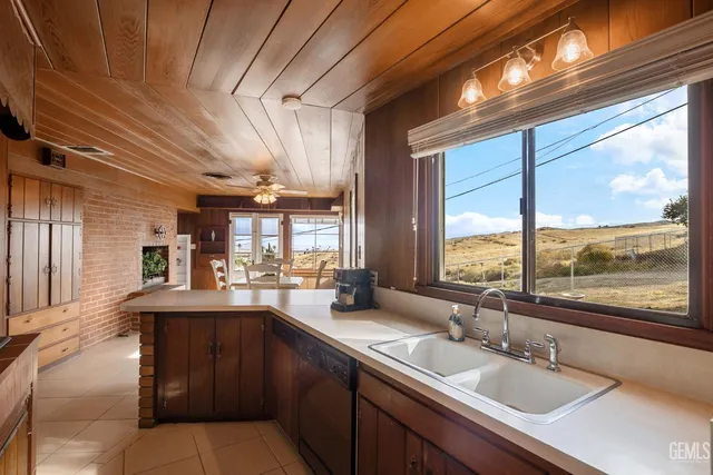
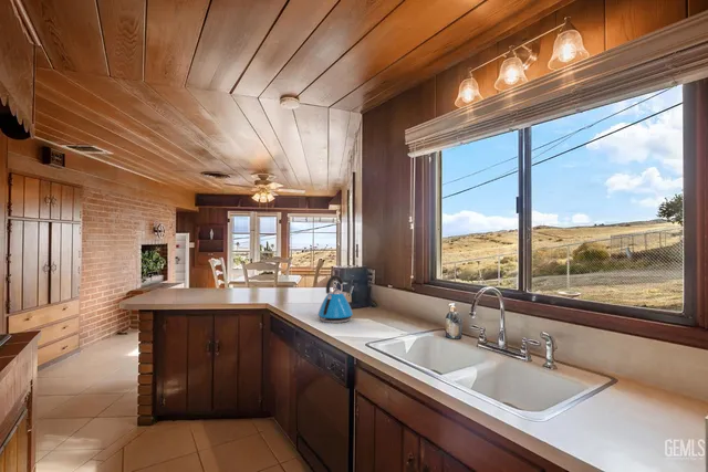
+ kettle (334, 297)
